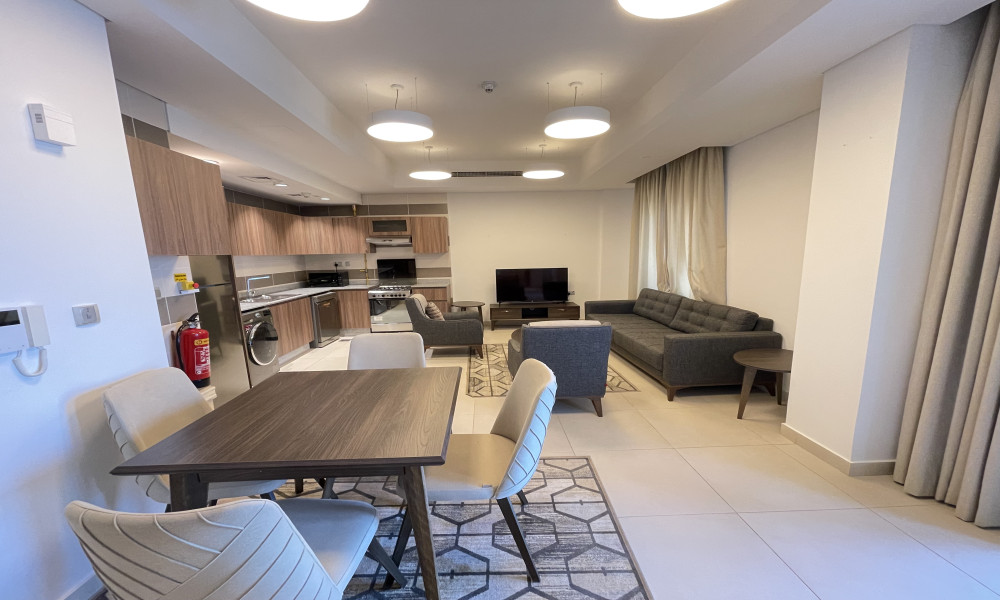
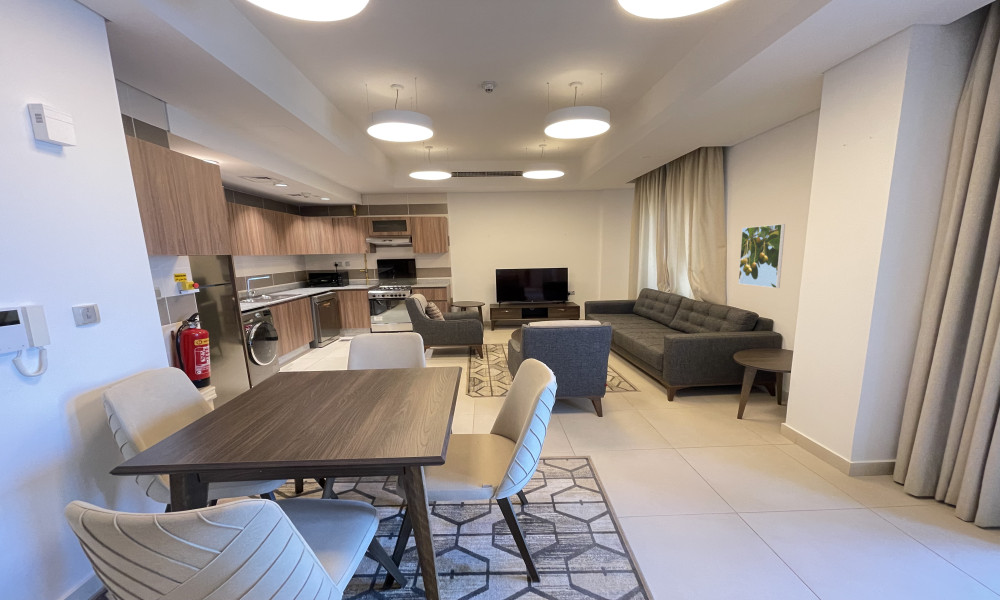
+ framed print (759, 256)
